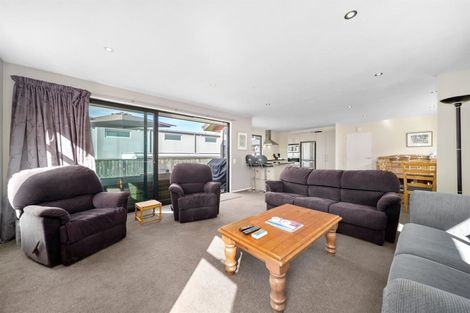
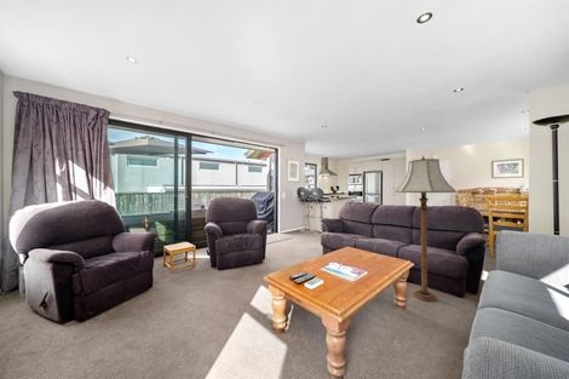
+ floor lamp (424, 225)
